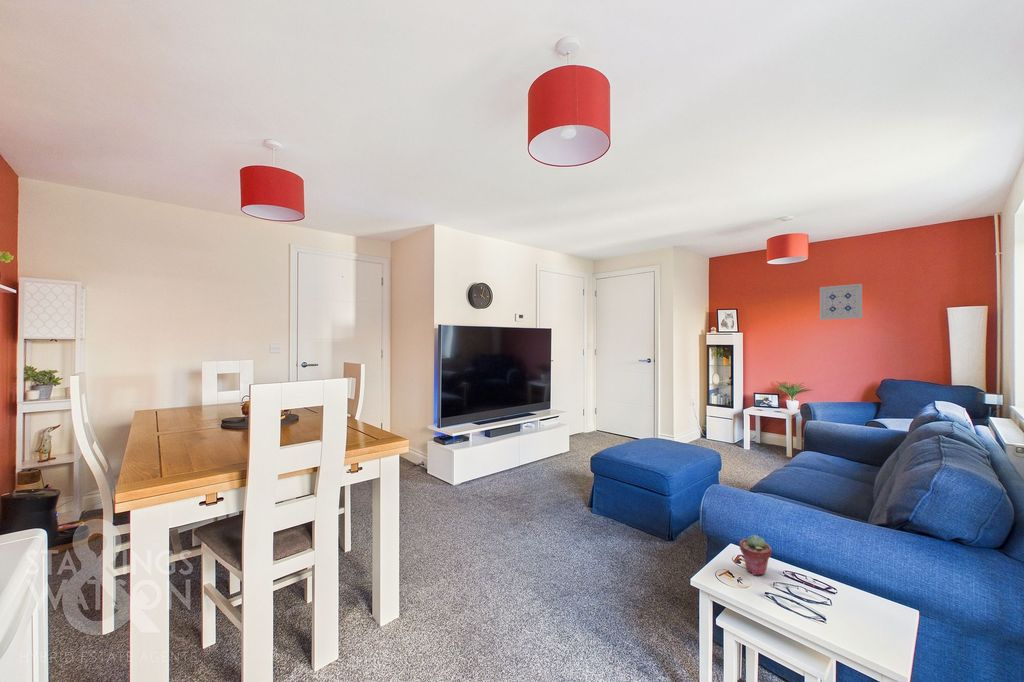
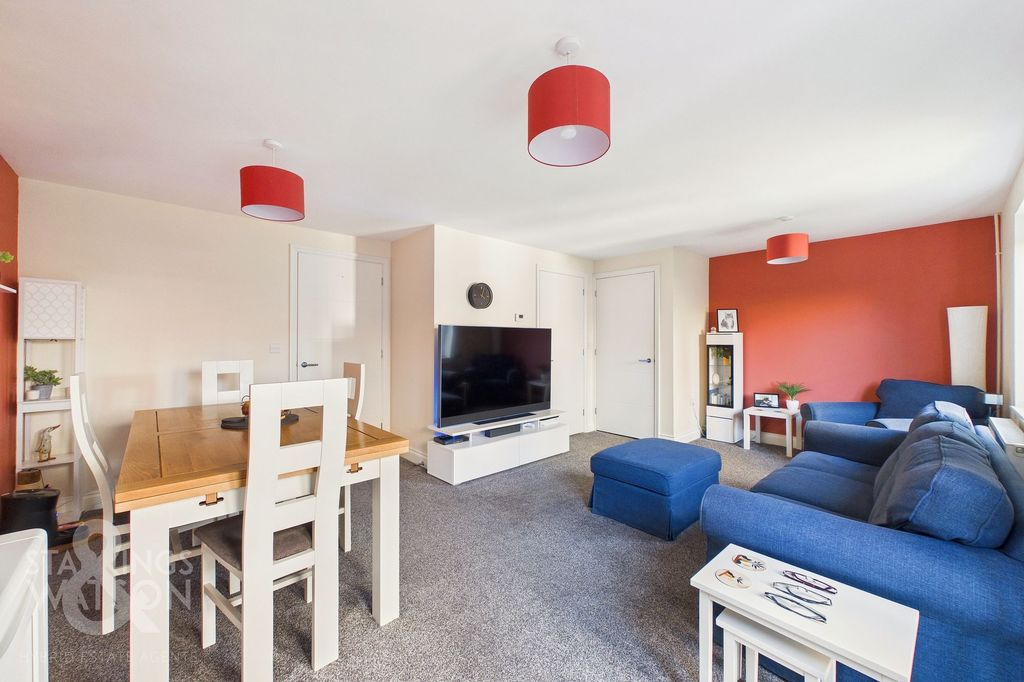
- wall art (840, 302)
- potted succulent (755, 552)
